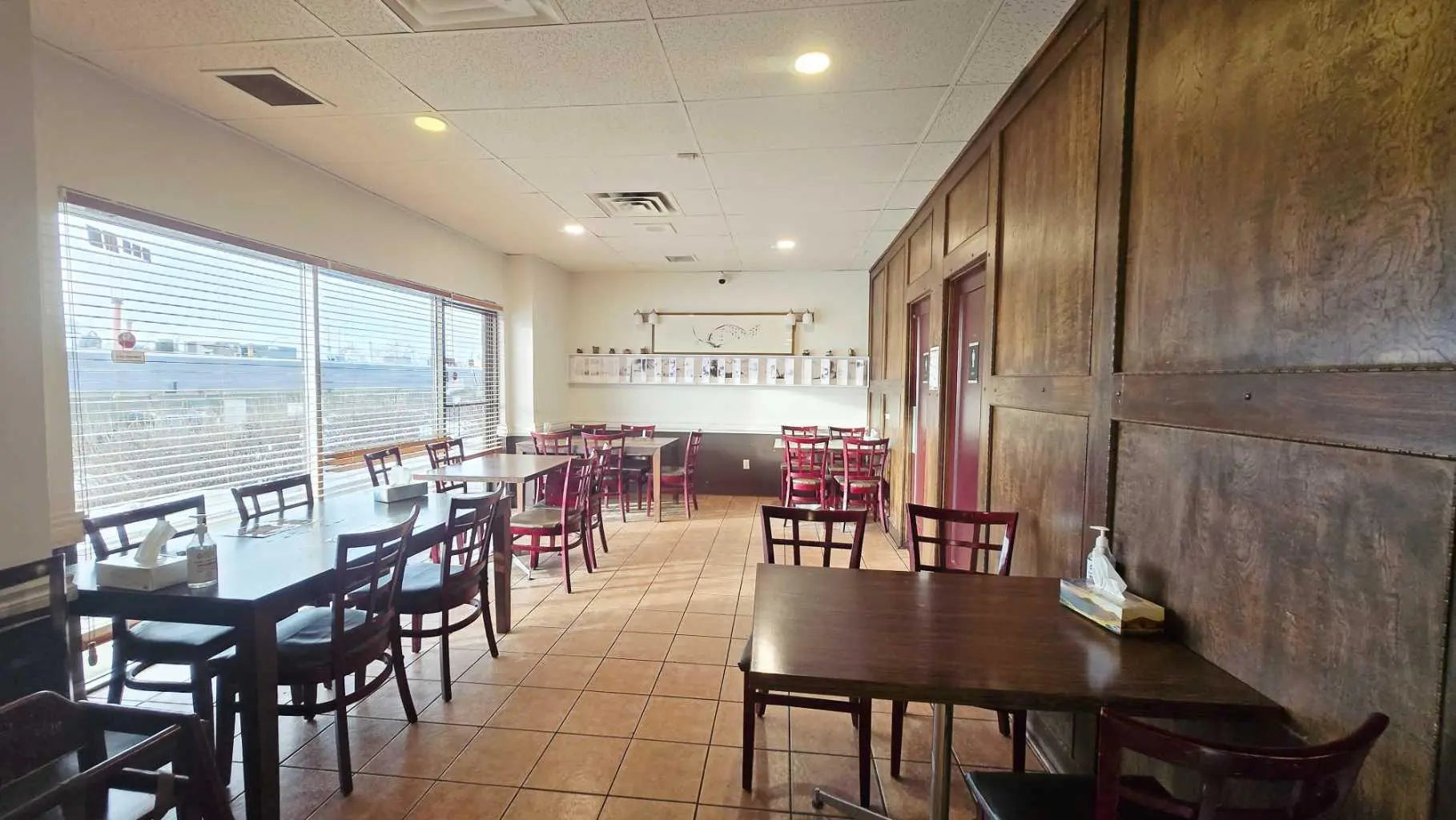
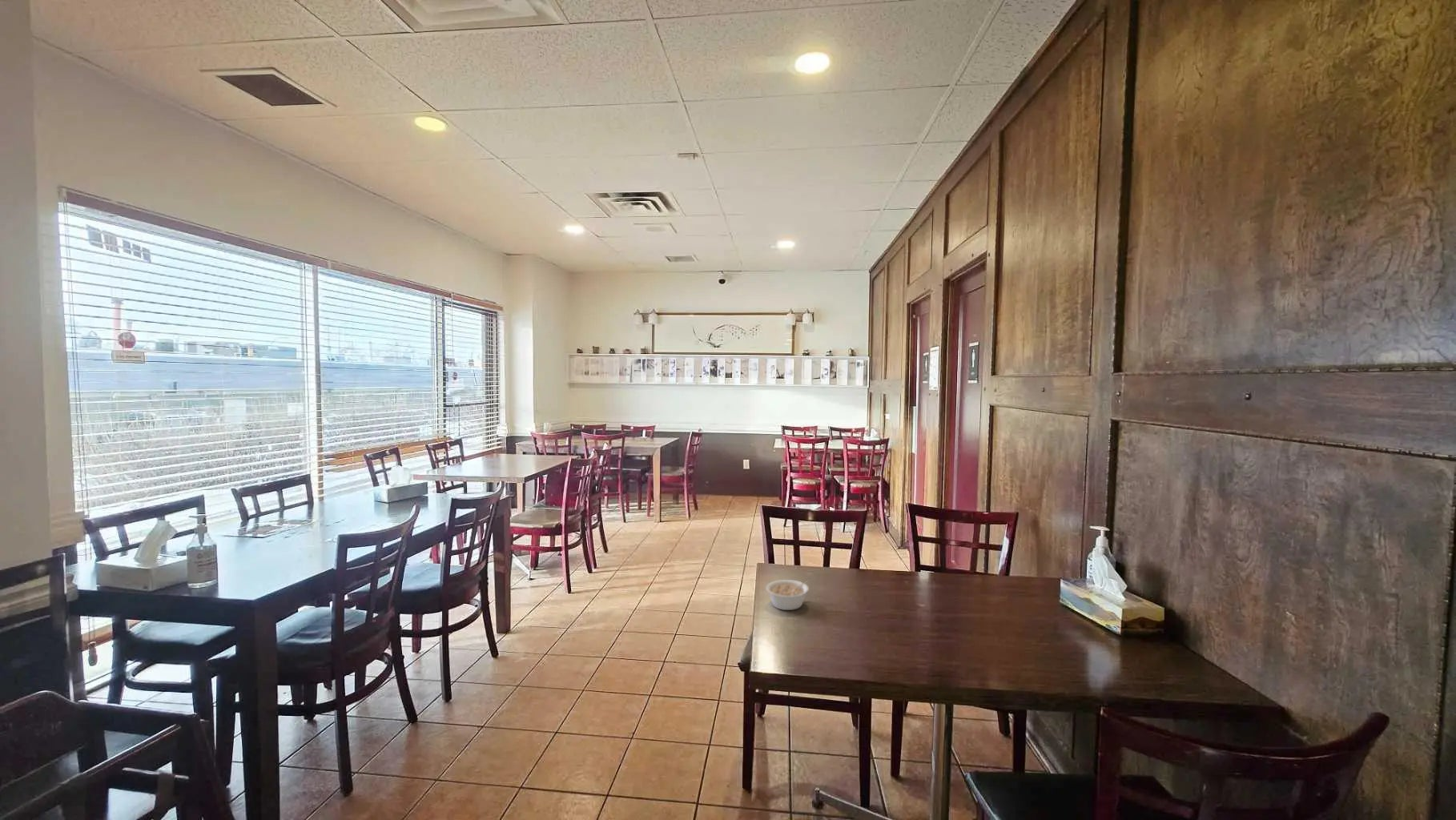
+ legume (787, 593)
